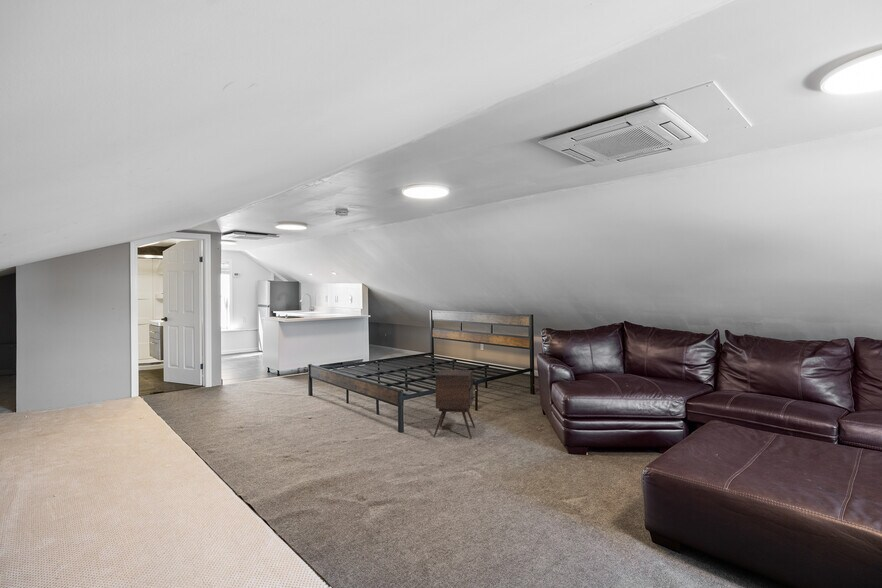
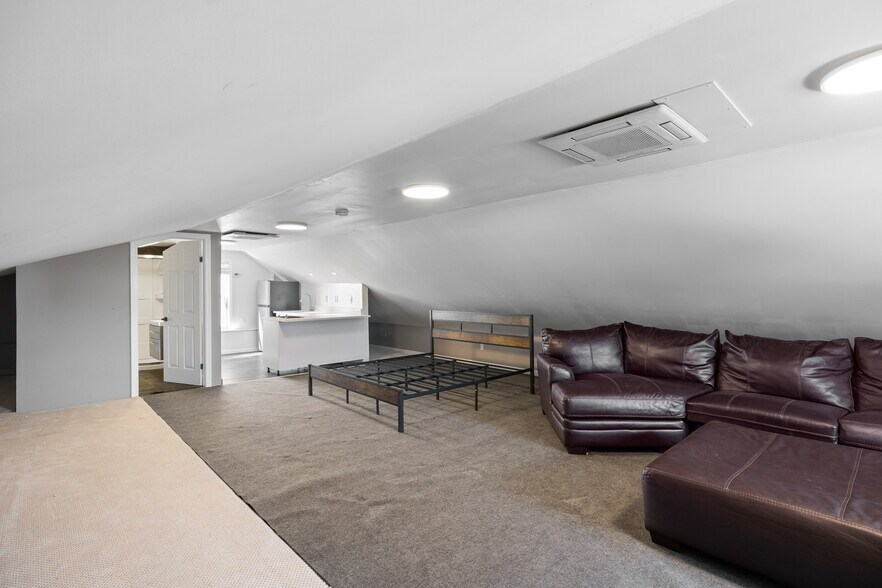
- side table (455, 402)
